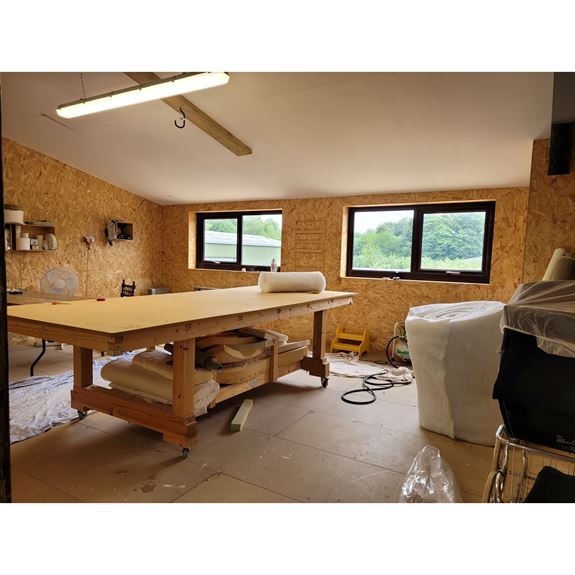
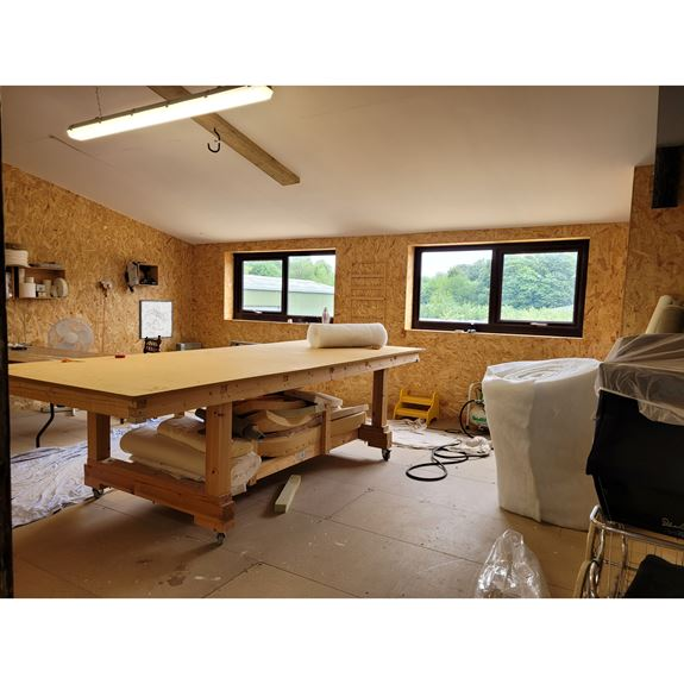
+ wall art (156, 319)
